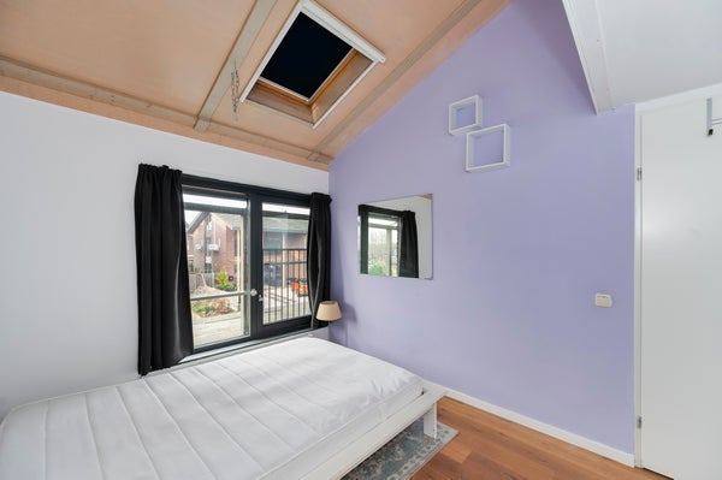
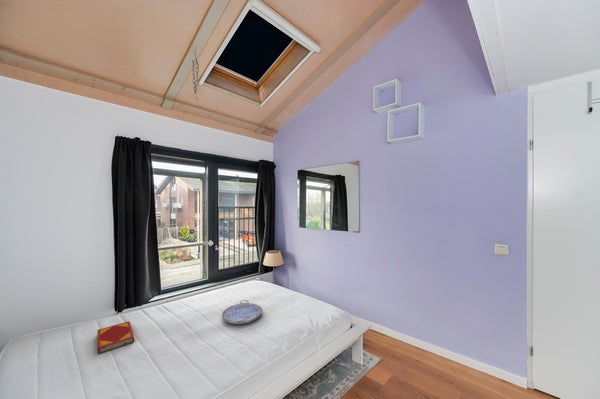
+ hardback book (115, 335)
+ serving tray (242, 312)
